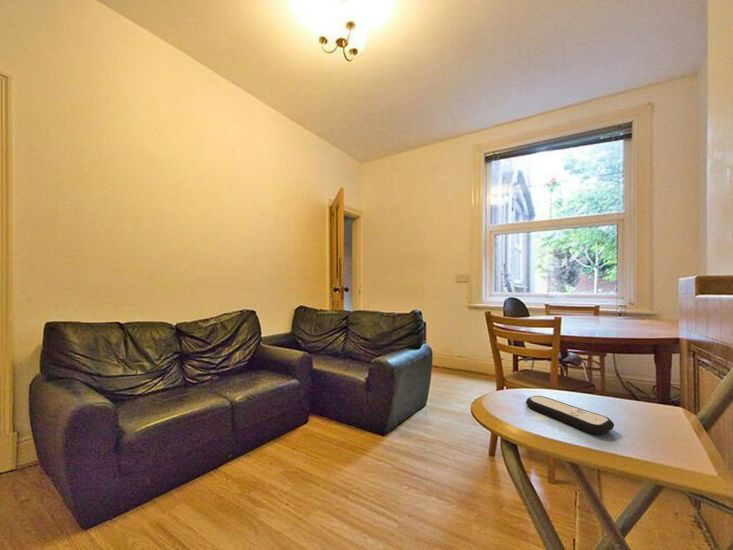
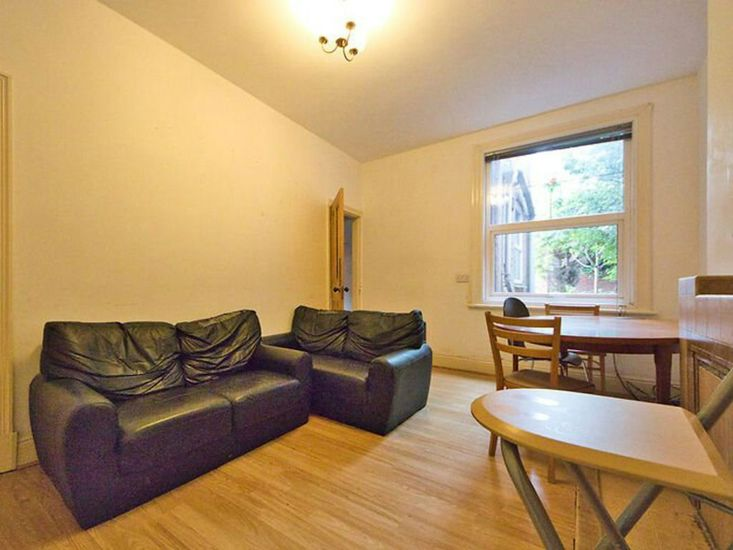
- remote control (565, 412)
